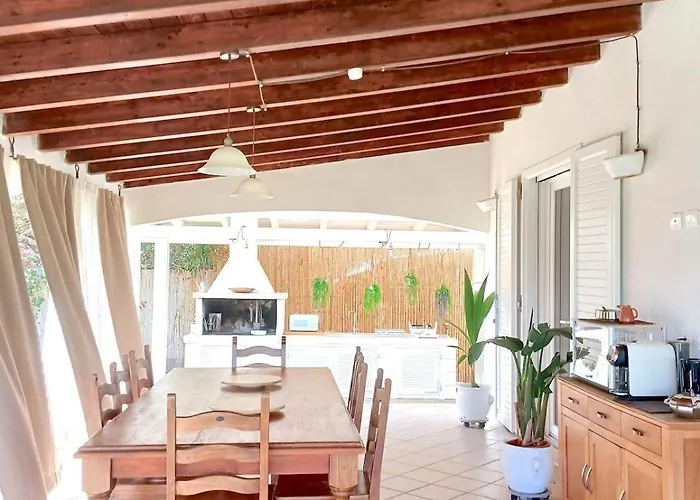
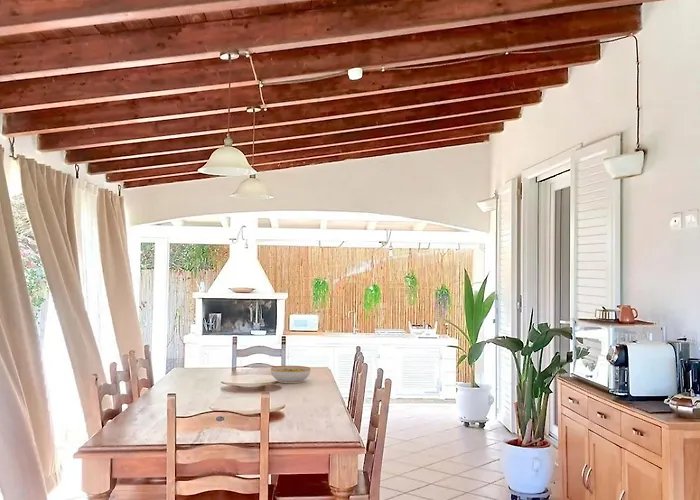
+ bowl (290, 374)
